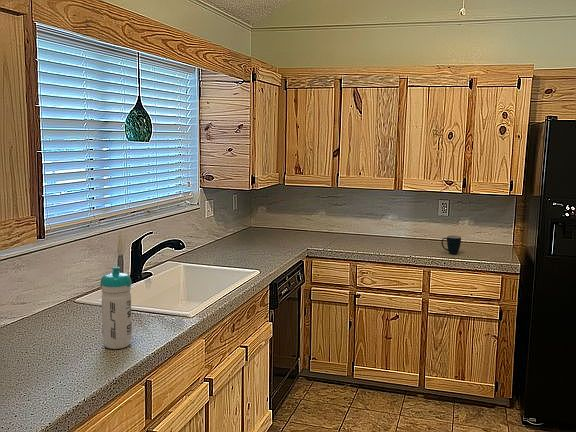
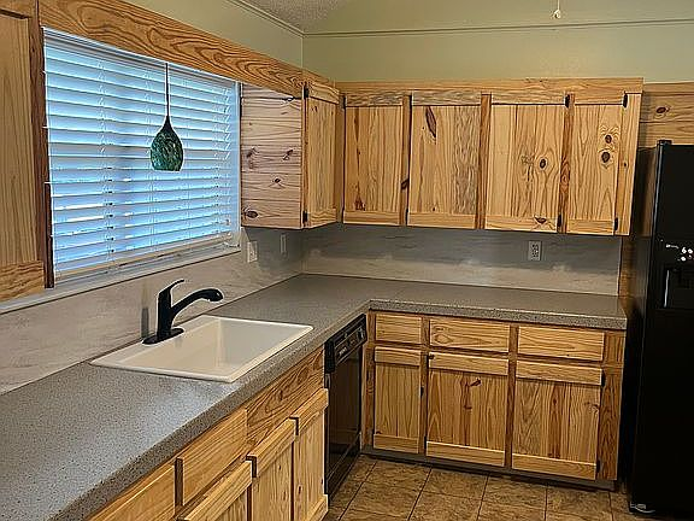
- mug (450, 244)
- water bottle (116, 306)
